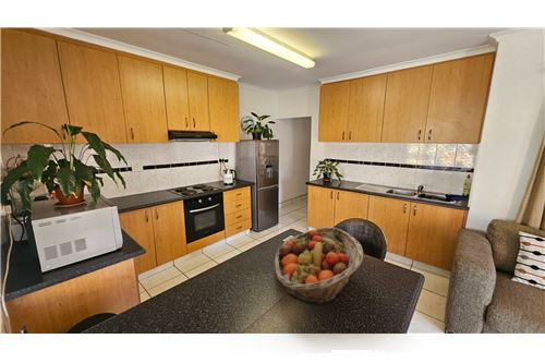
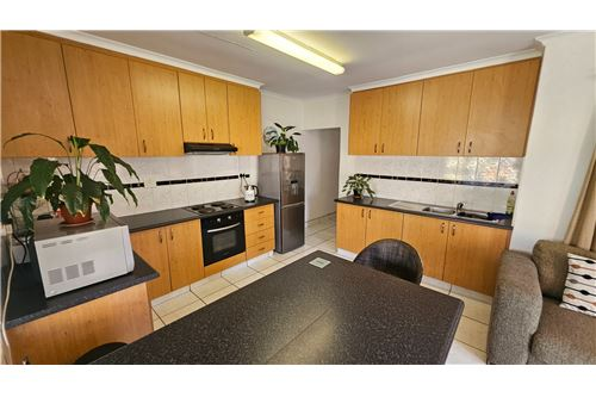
- fruit basket (315, 259)
